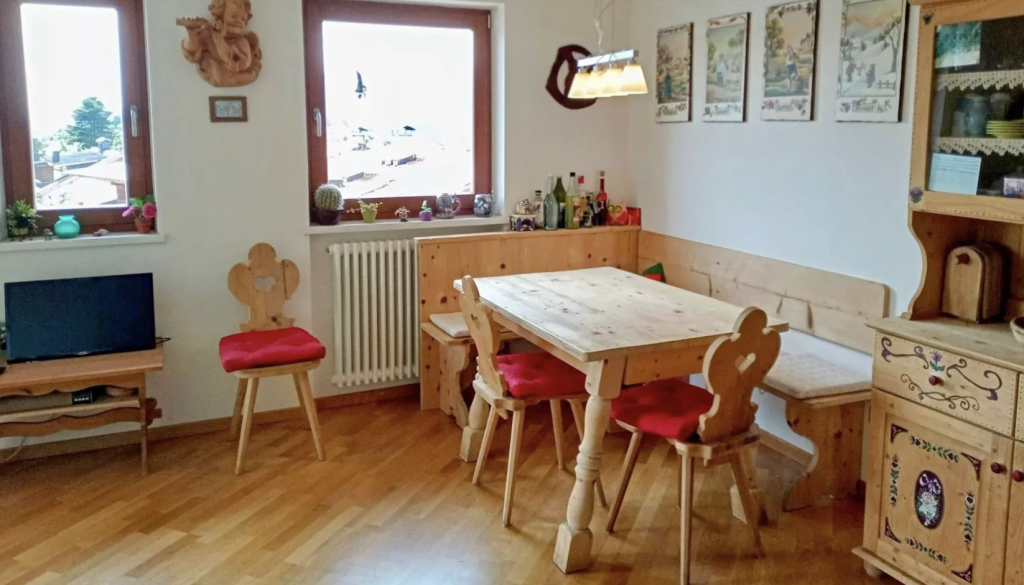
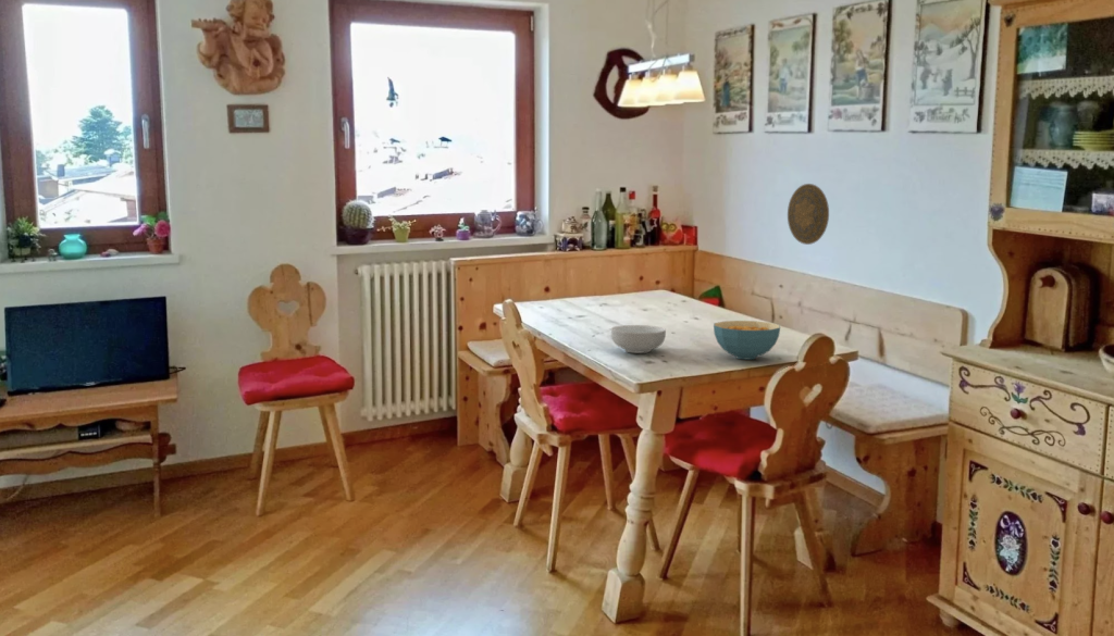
+ decorative plate (805, 214)
+ cereal bowl (638, 339)
+ cereal bowl (745, 341)
